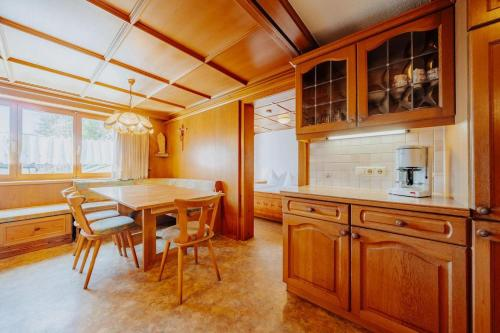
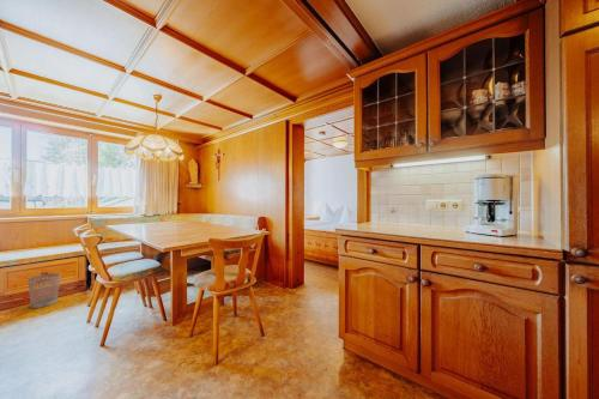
+ wastebasket (44, 290)
